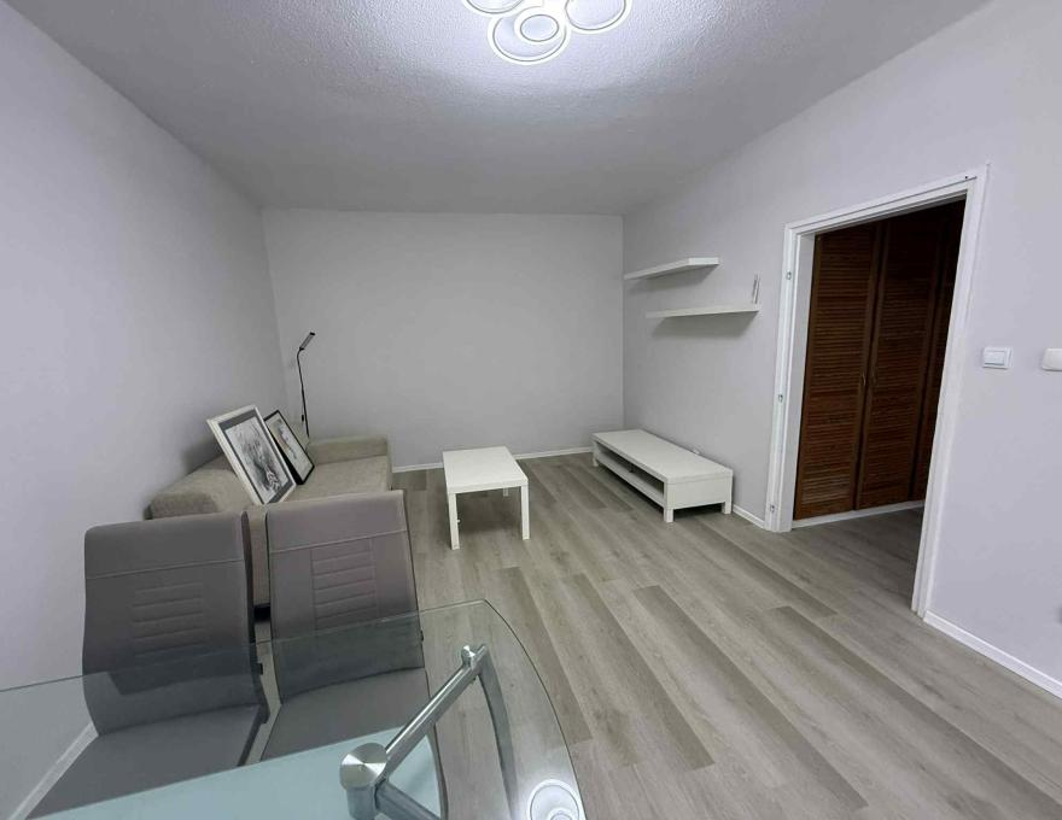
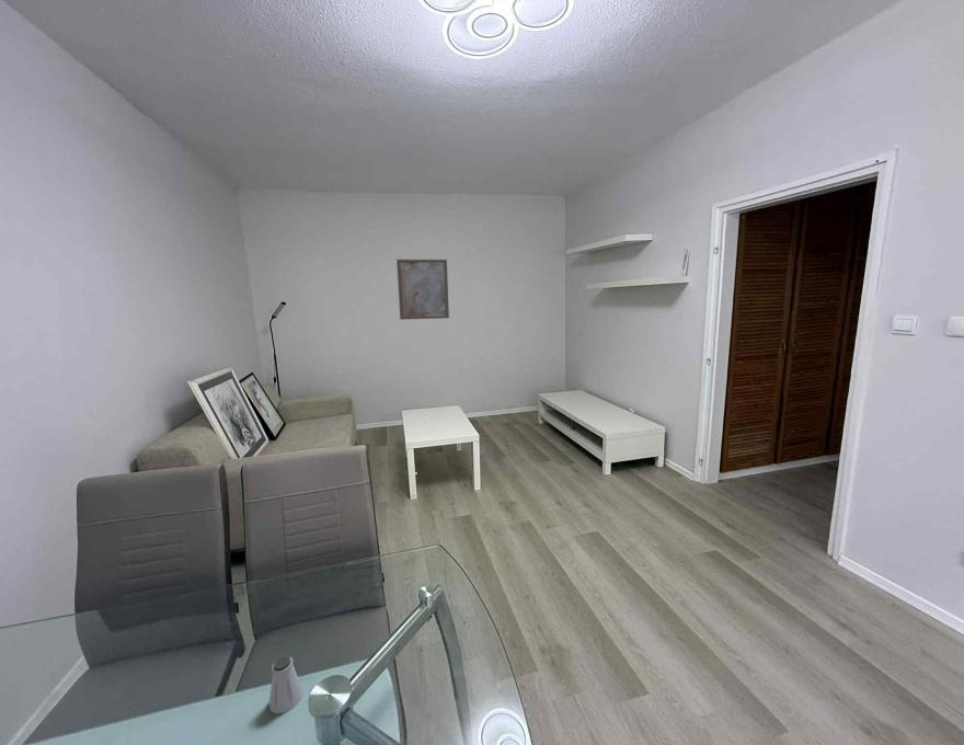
+ wall art (423, 289)
+ saltshaker (284, 679)
